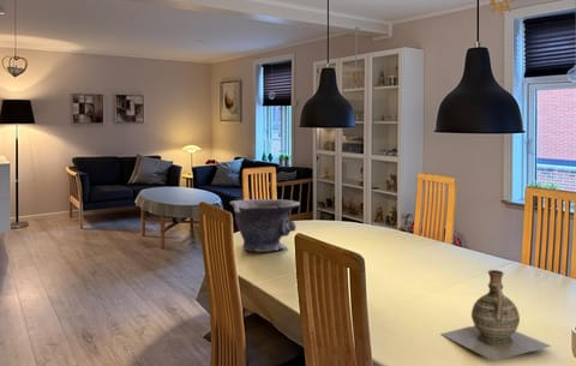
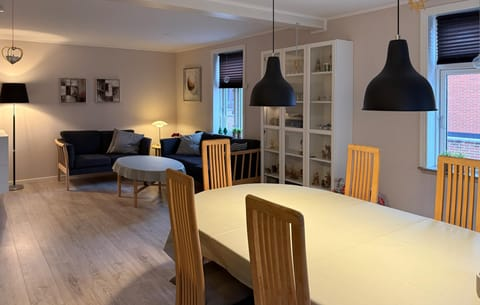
- decorative bowl (264, 224)
- ceramic jug (492, 305)
